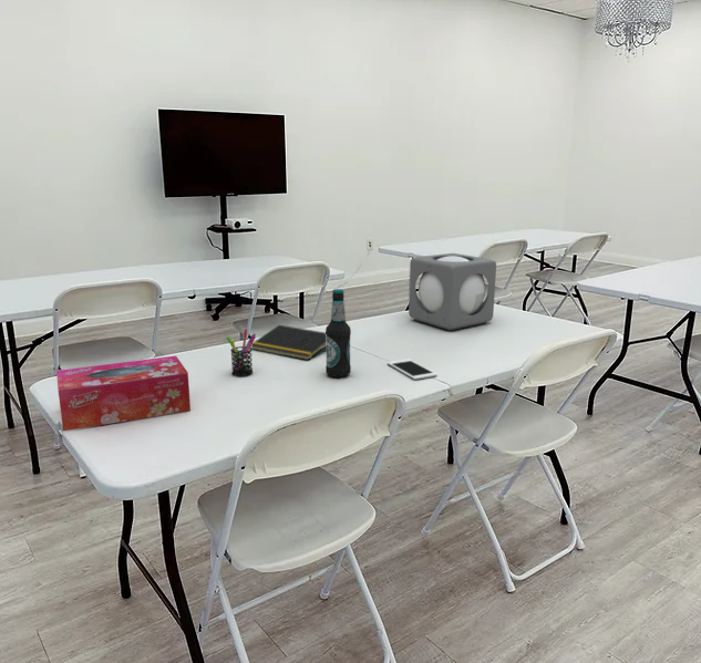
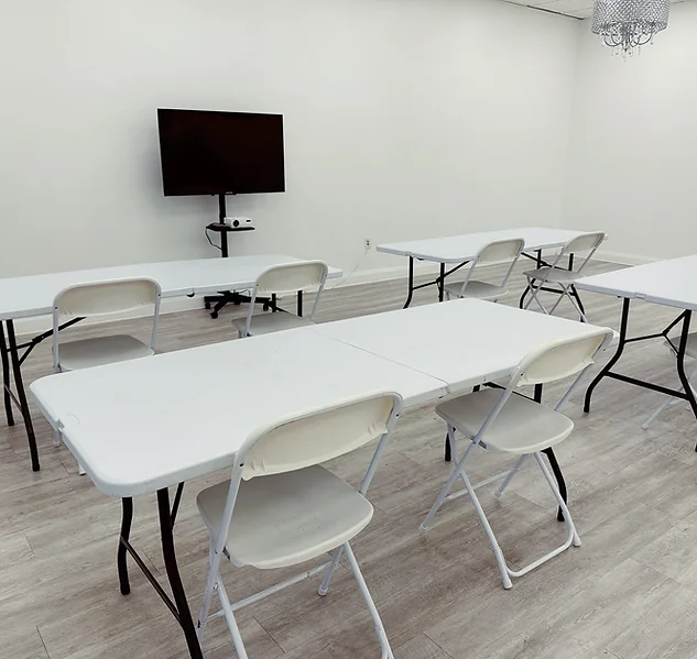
- notepad (292, 341)
- cell phone (411, 369)
- bottle (338, 332)
- speaker (451, 289)
- pen holder (239, 352)
- tissue box (123, 390)
